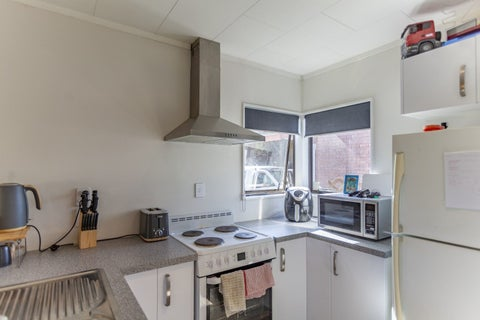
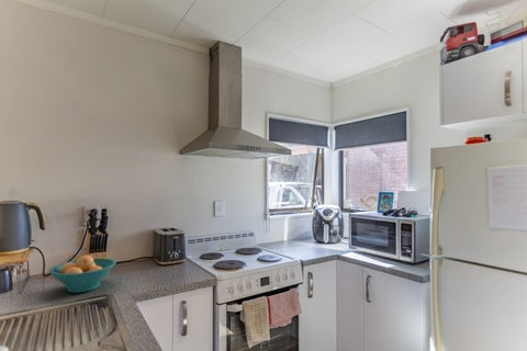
+ fruit bowl (83, 271)
